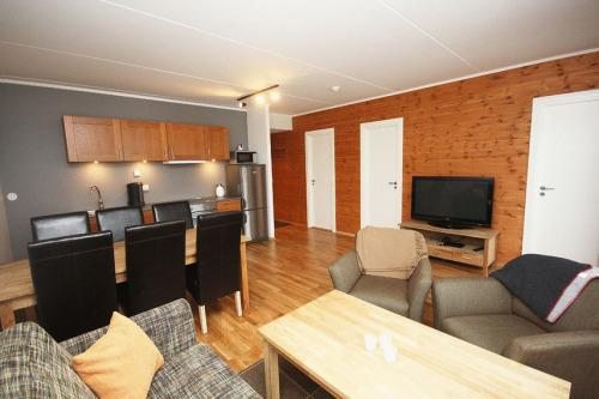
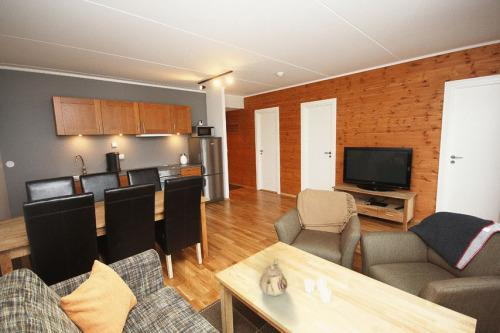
+ teapot (273, 277)
